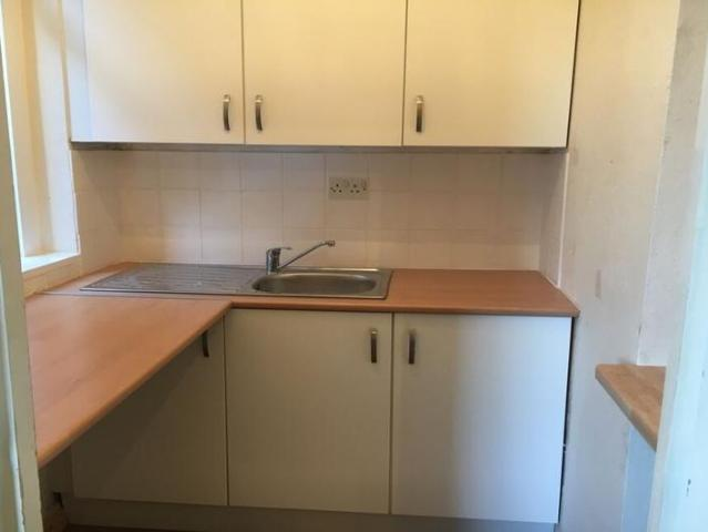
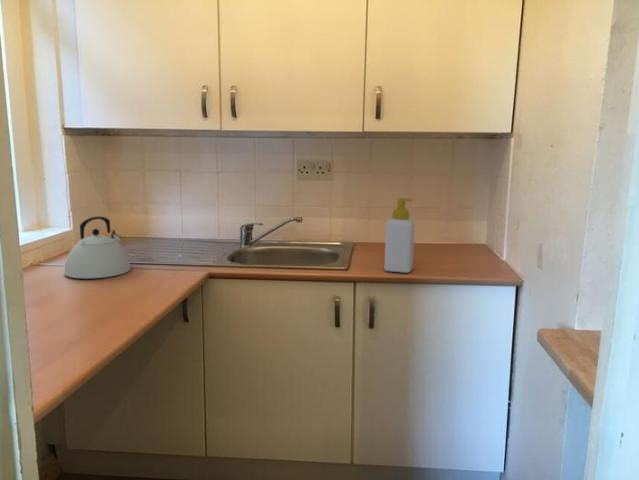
+ soap bottle (400, 234)
+ kettle (97, 243)
